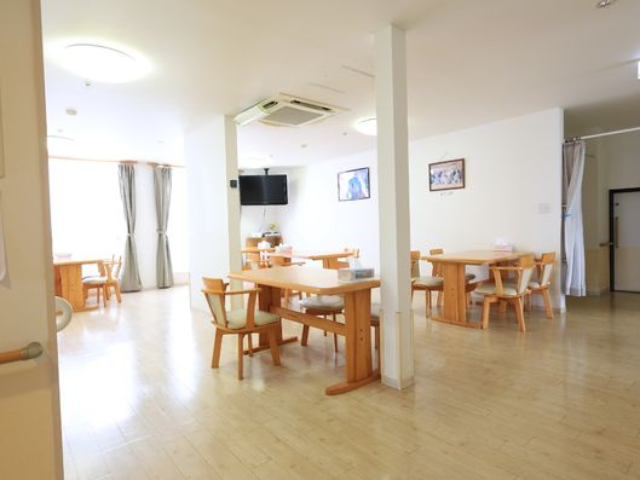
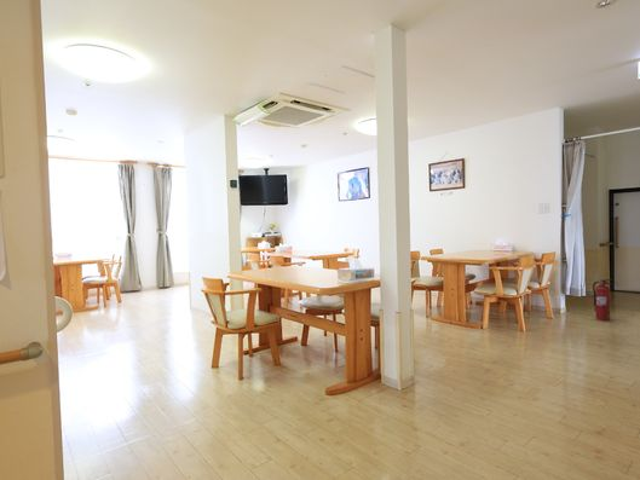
+ fire extinguisher (601, 299)
